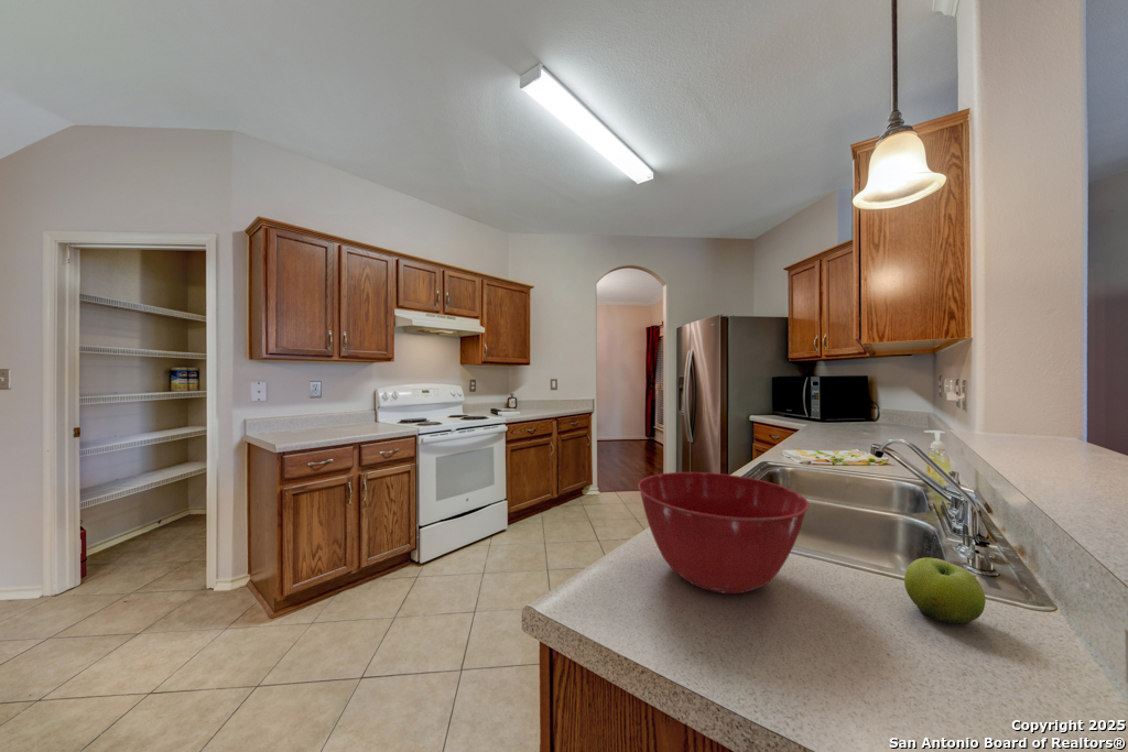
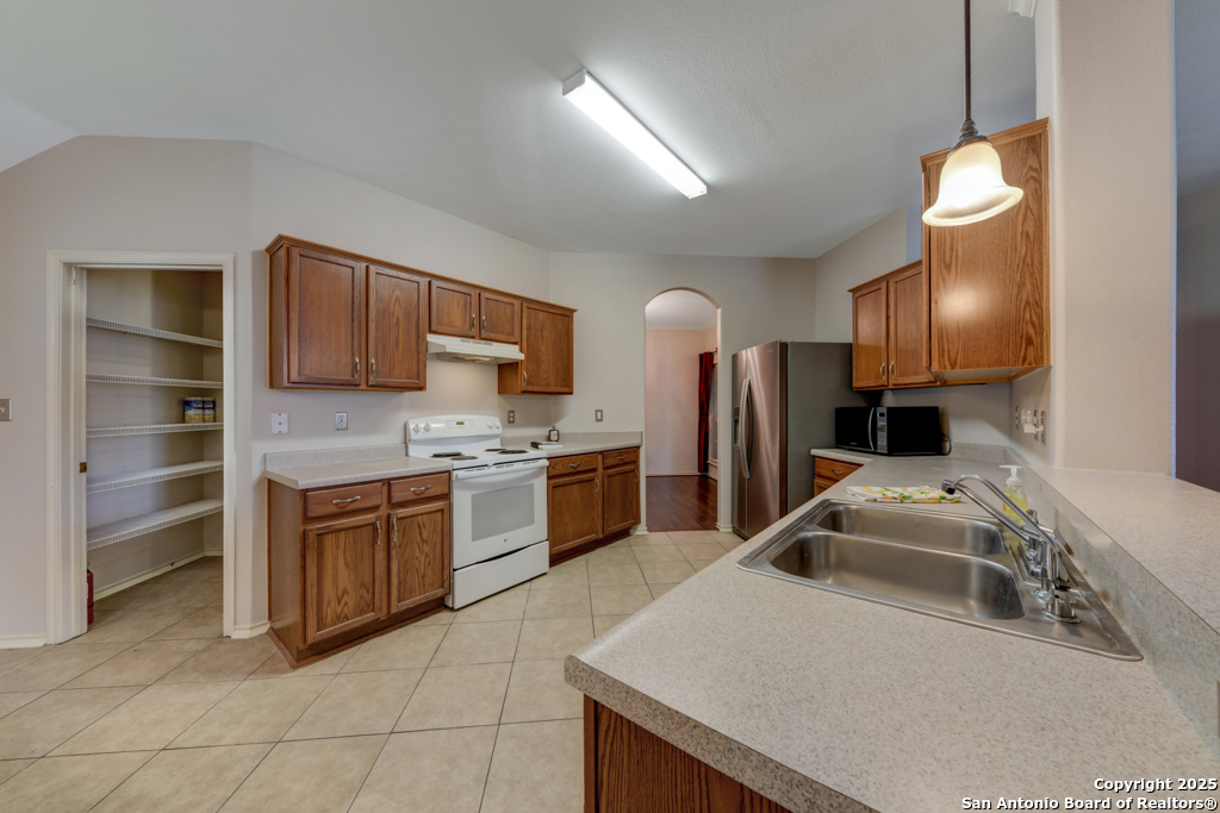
- fruit (942, 588)
- mixing bowl (717, 532)
